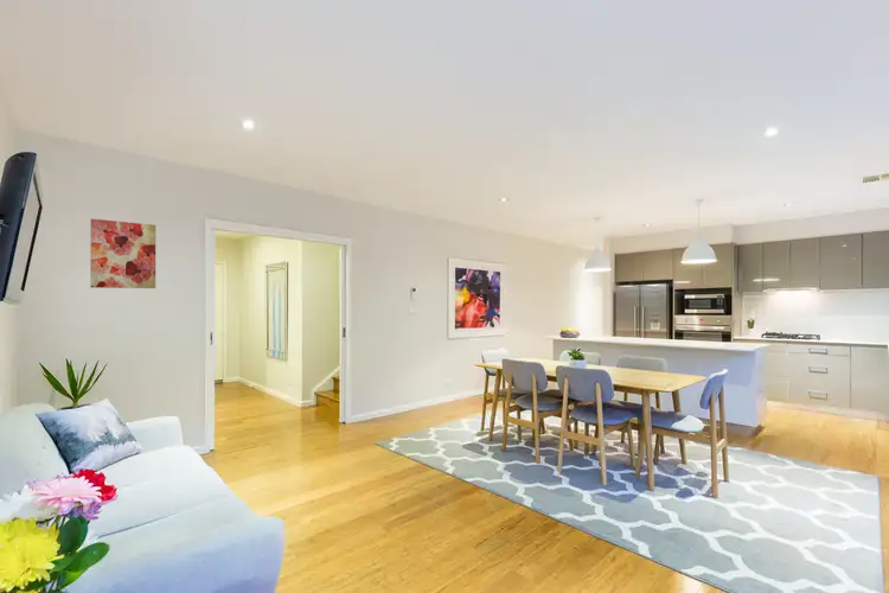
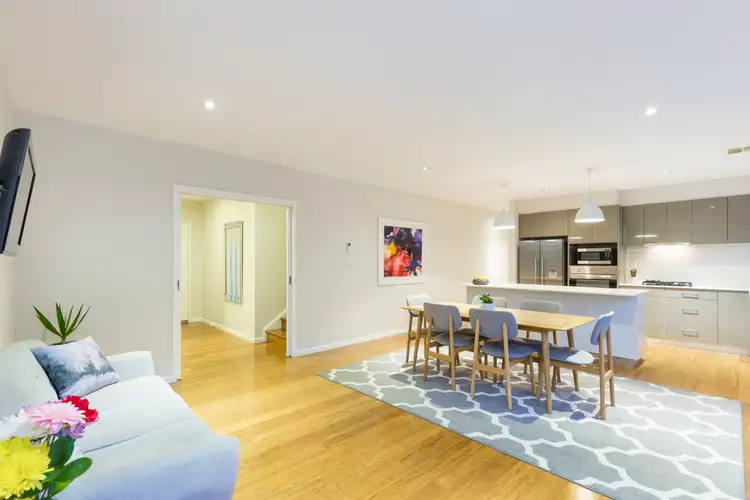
- wall art (123, 255)
